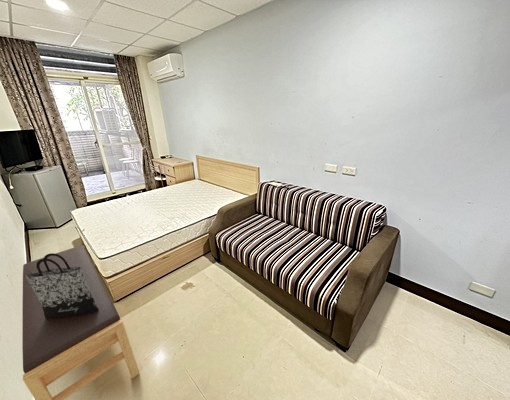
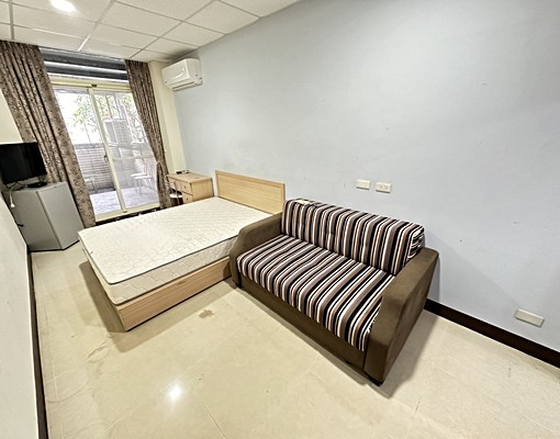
- bench (73, 315)
- tote bag (61, 285)
